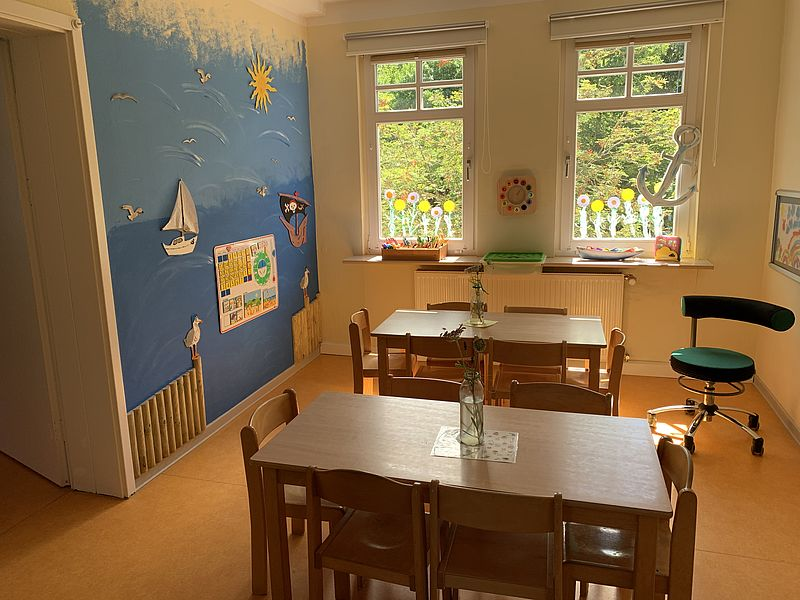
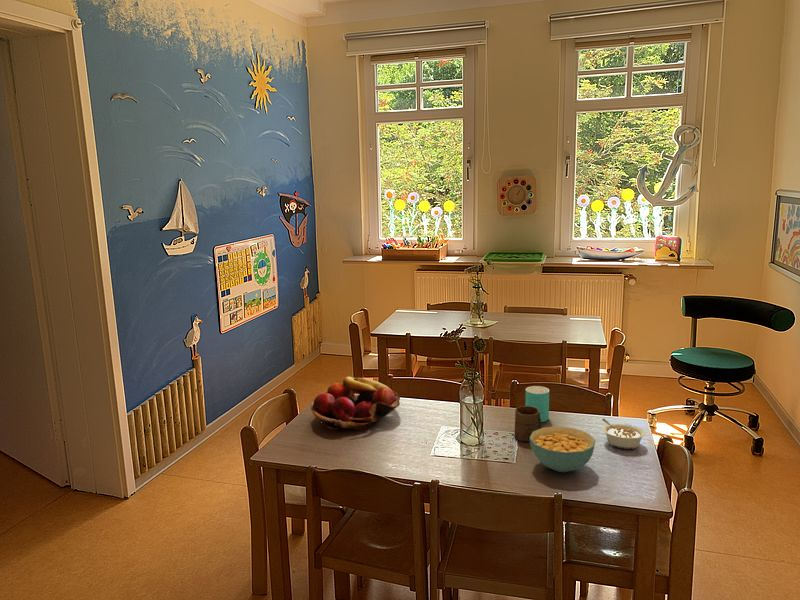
+ fruit basket (355, 400)
+ cup (527, 423)
+ cereal bowl (561, 453)
+ cup (537, 402)
+ legume (621, 435)
